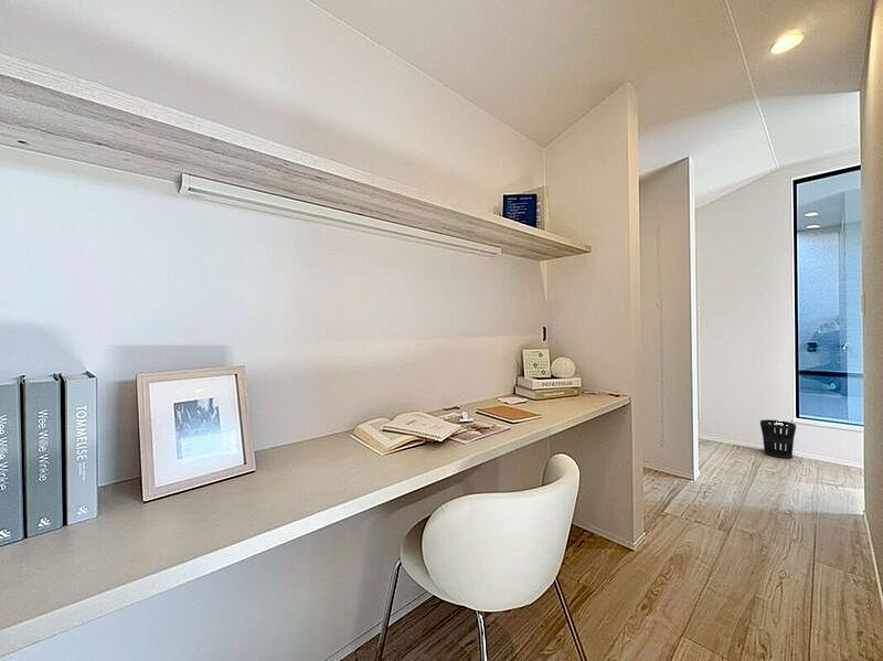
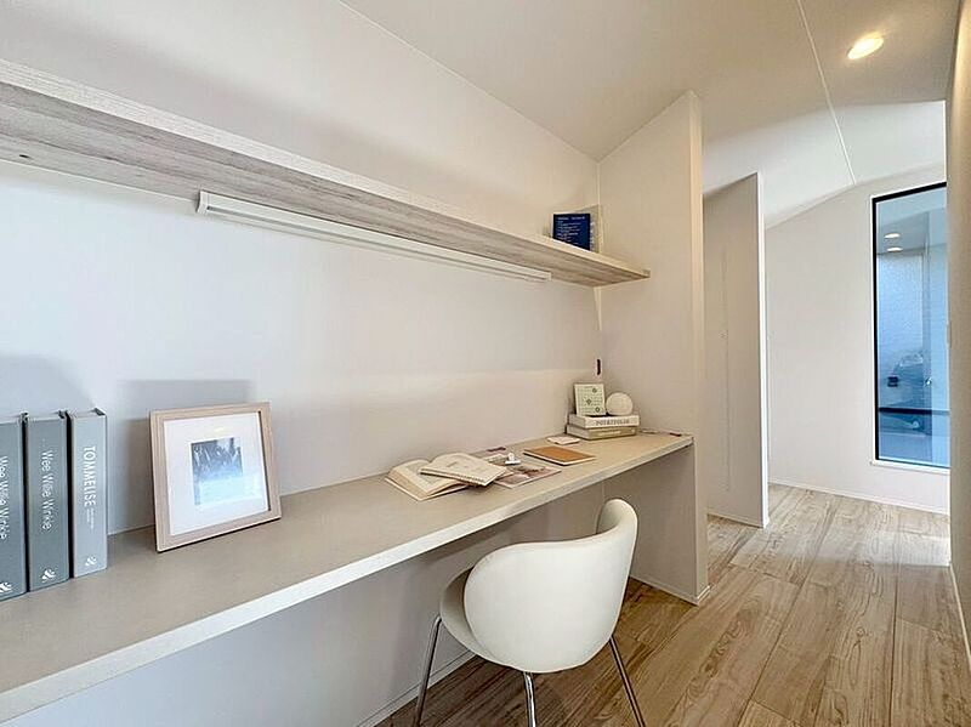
- wastebasket (777, 438)
